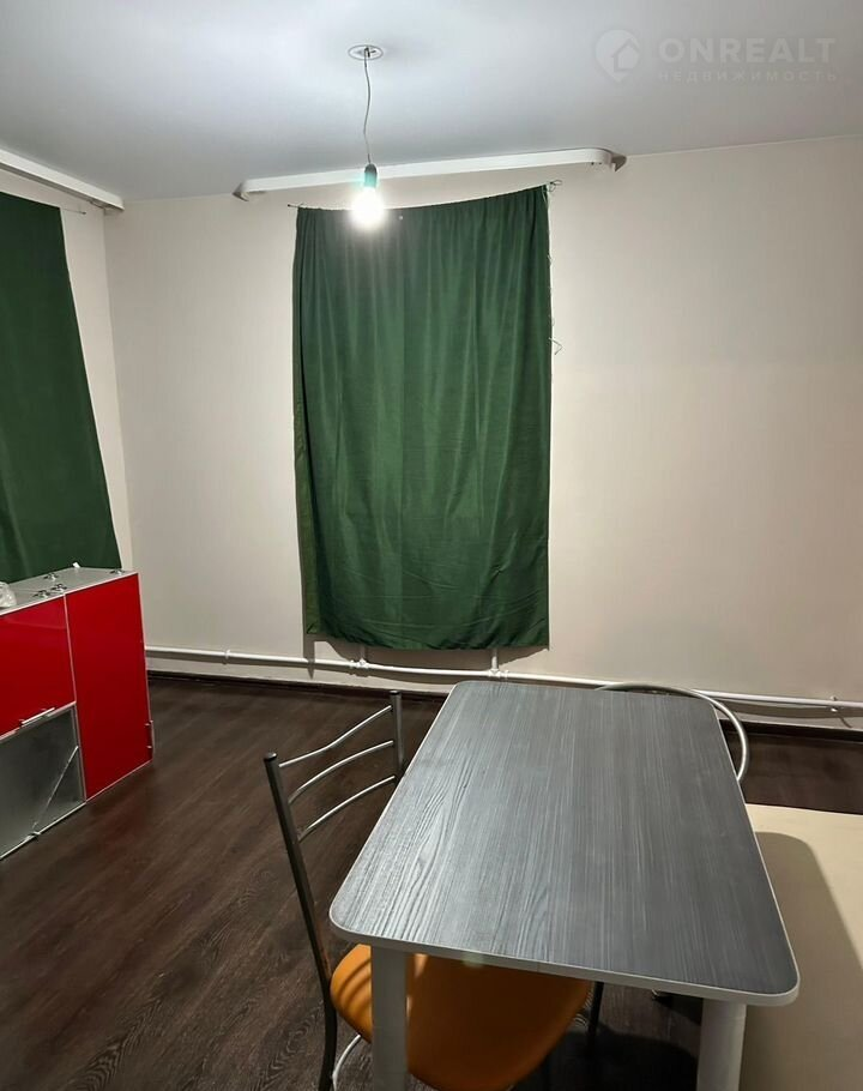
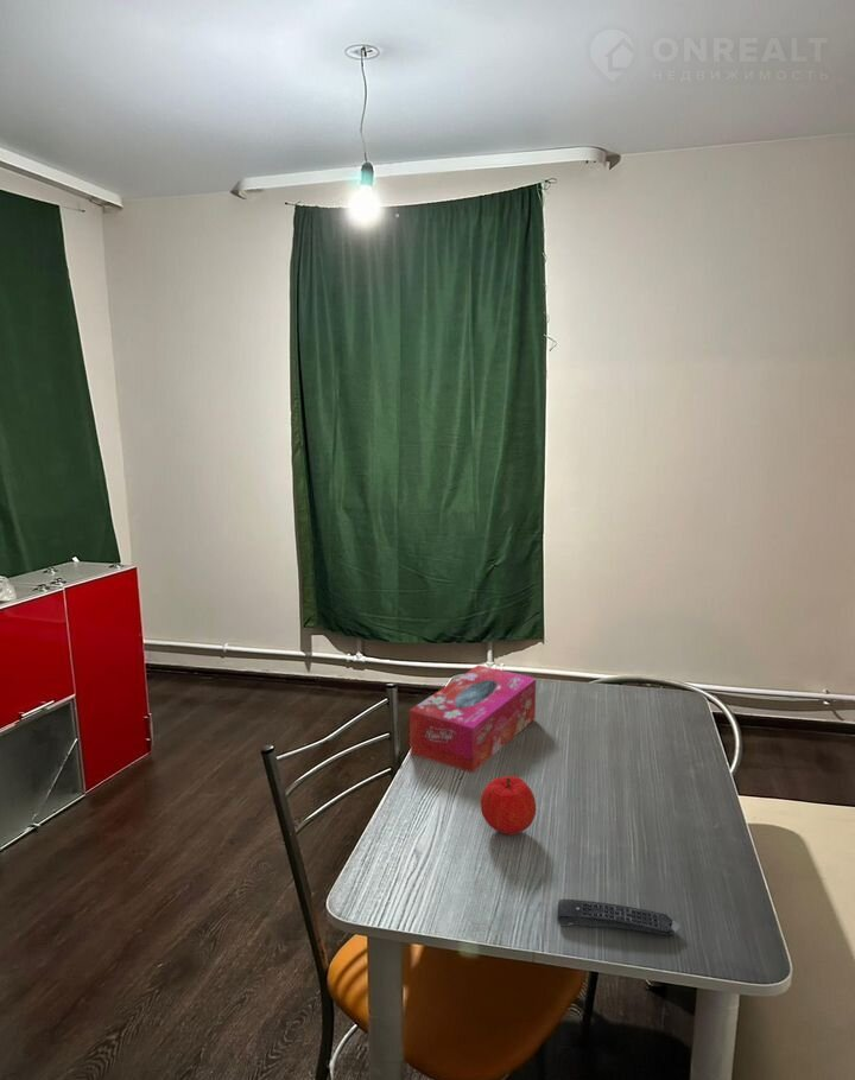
+ remote control (616, 917)
+ fruit (507, 803)
+ tissue box (475, 714)
